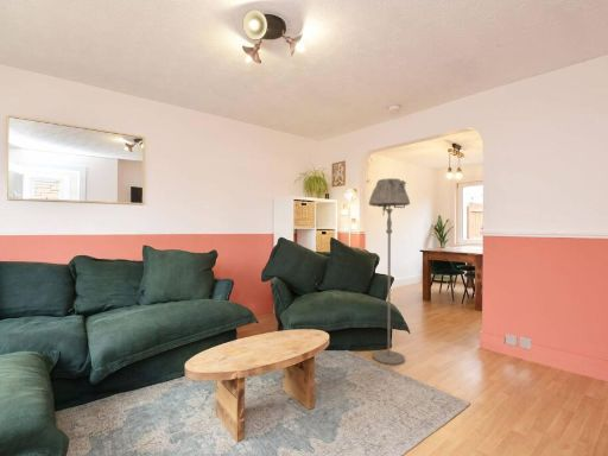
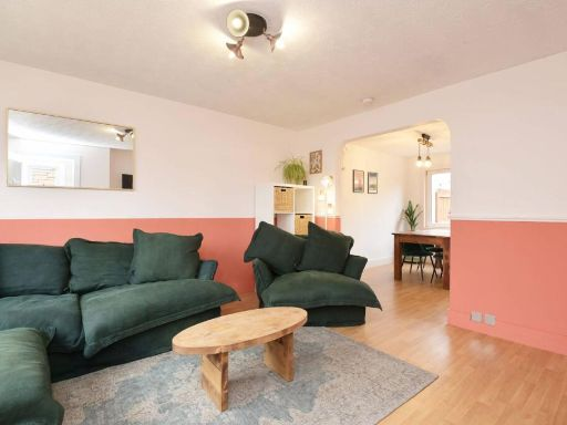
- floor lamp (388, 268)
